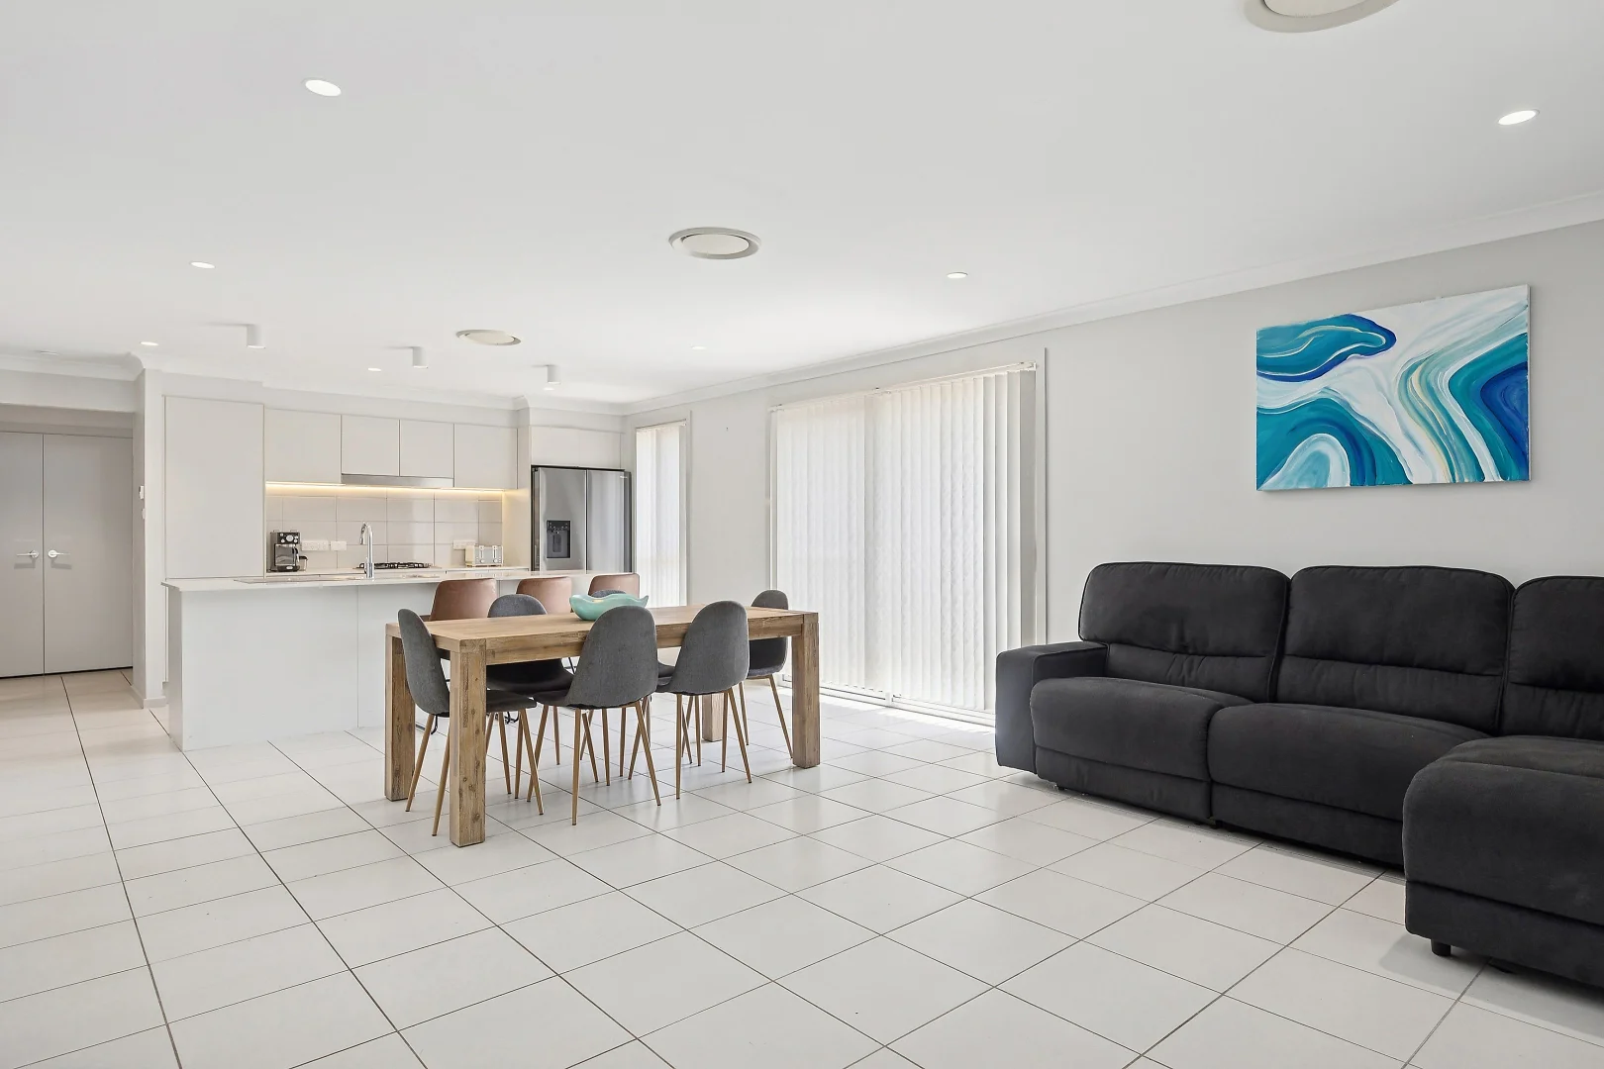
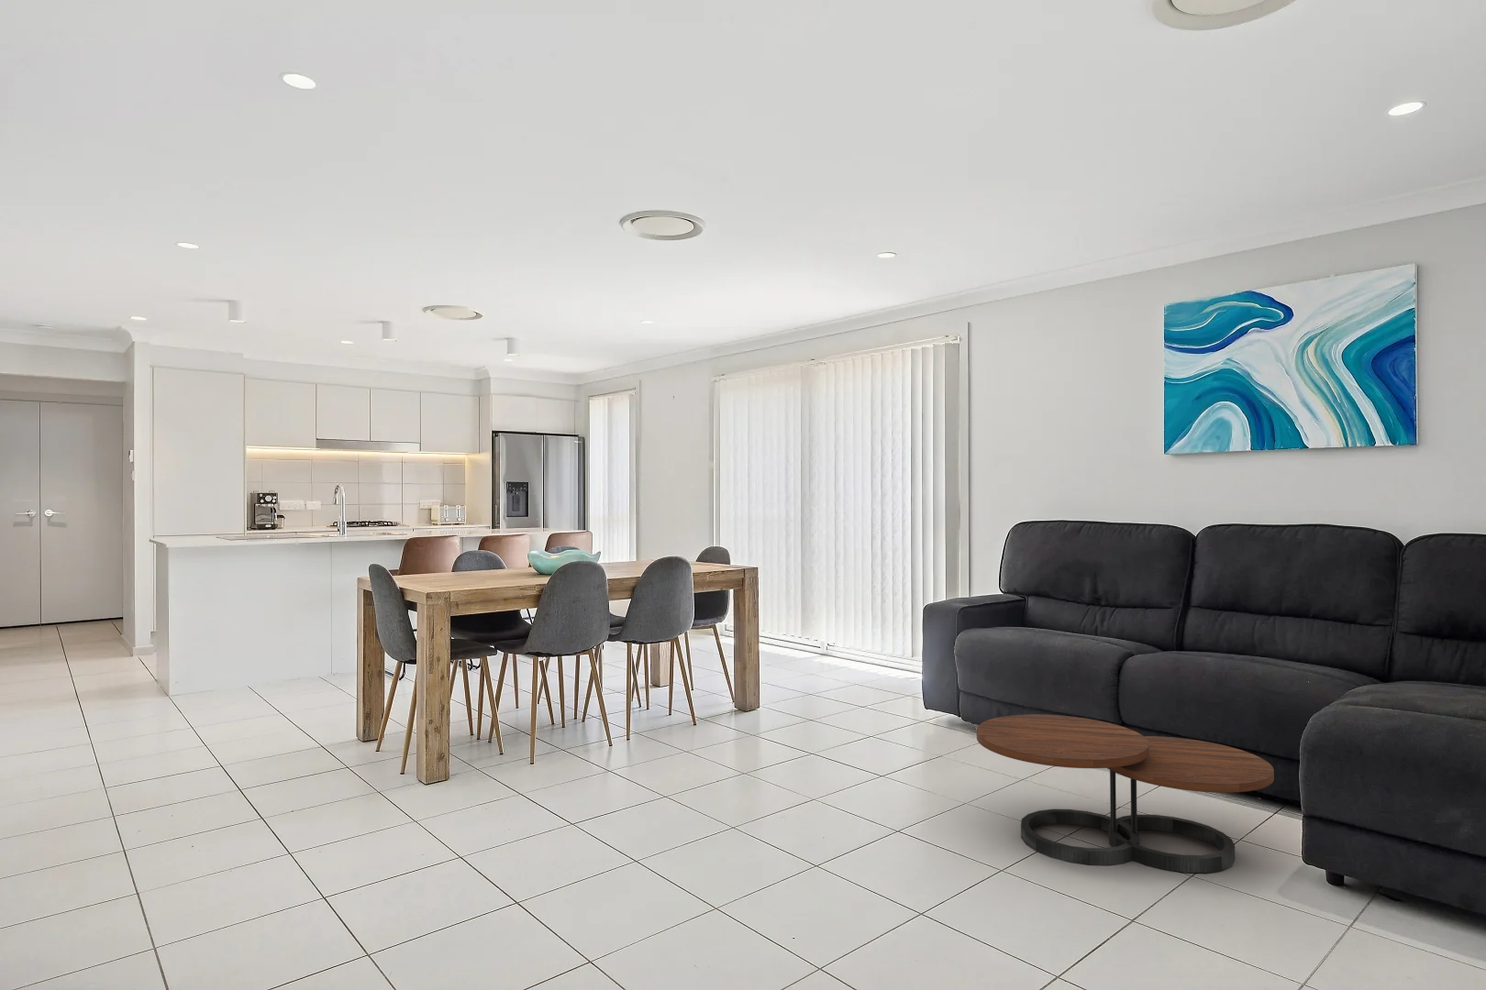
+ coffee table (1114, 790)
